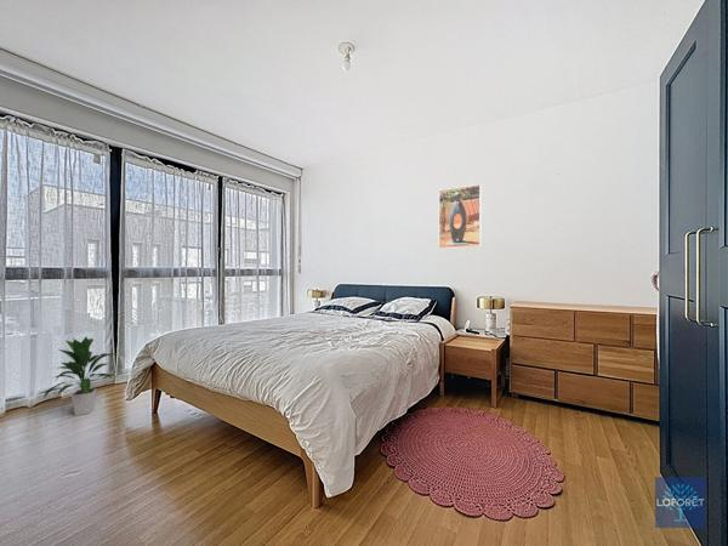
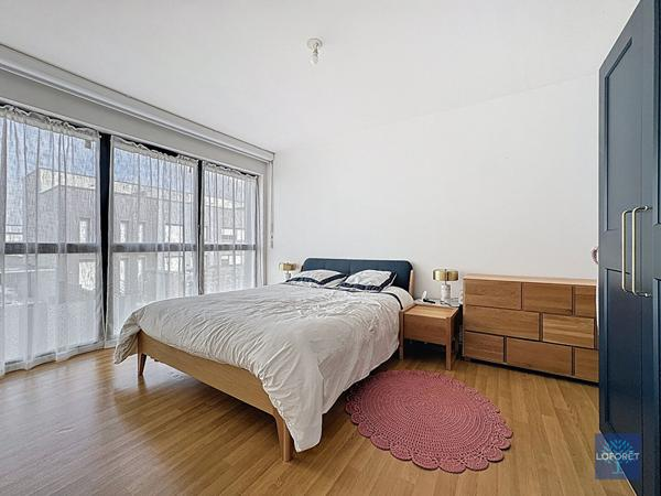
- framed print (459, 217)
- indoor plant (81, 372)
